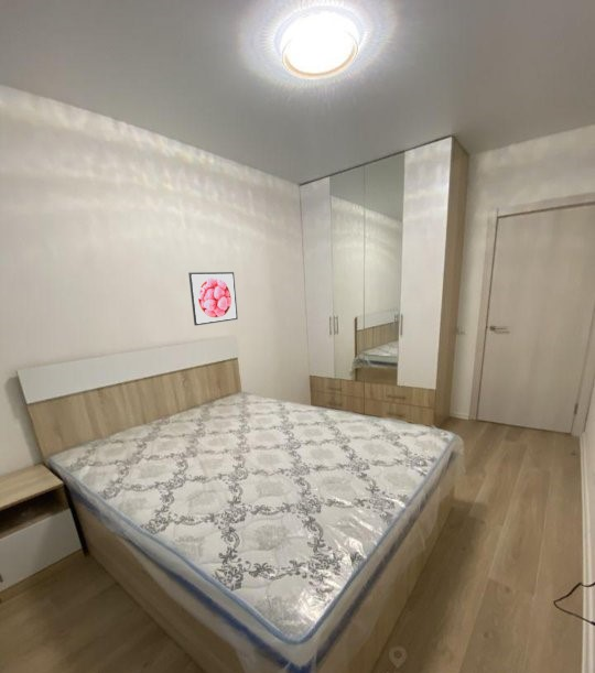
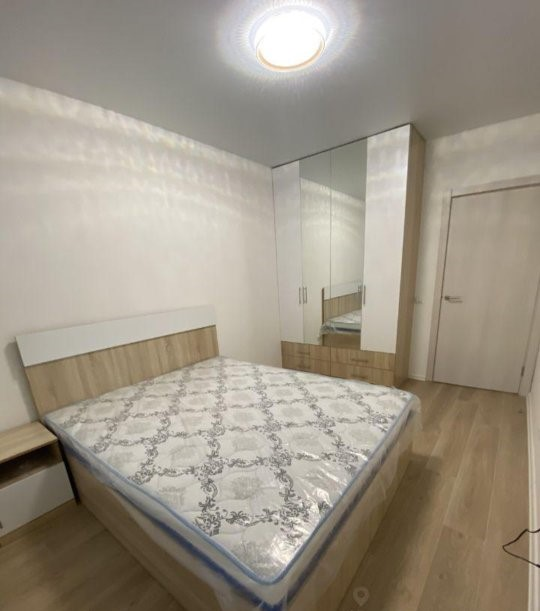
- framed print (215, 297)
